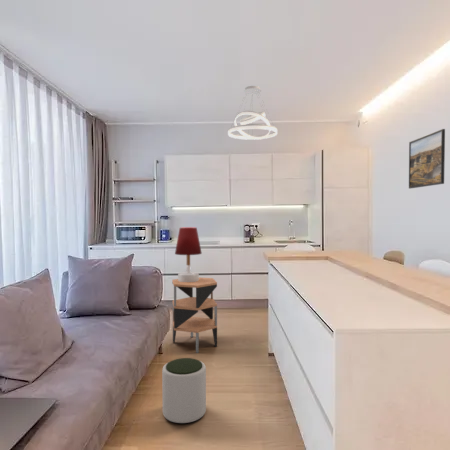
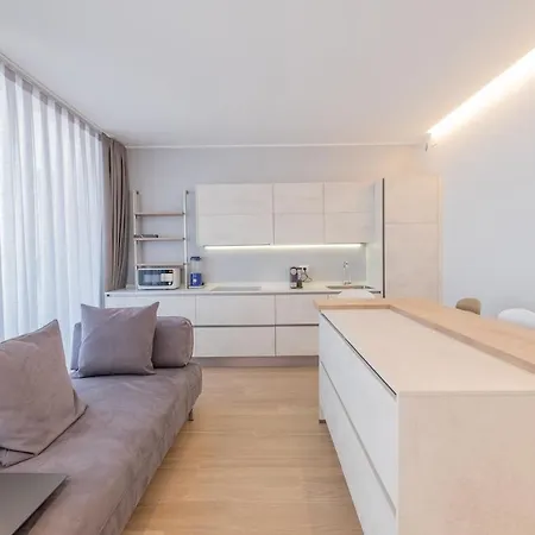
- pendant light (252, 112)
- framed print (425, 161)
- table lamp (188, 253)
- plant pot (184, 389)
- side table (194, 312)
